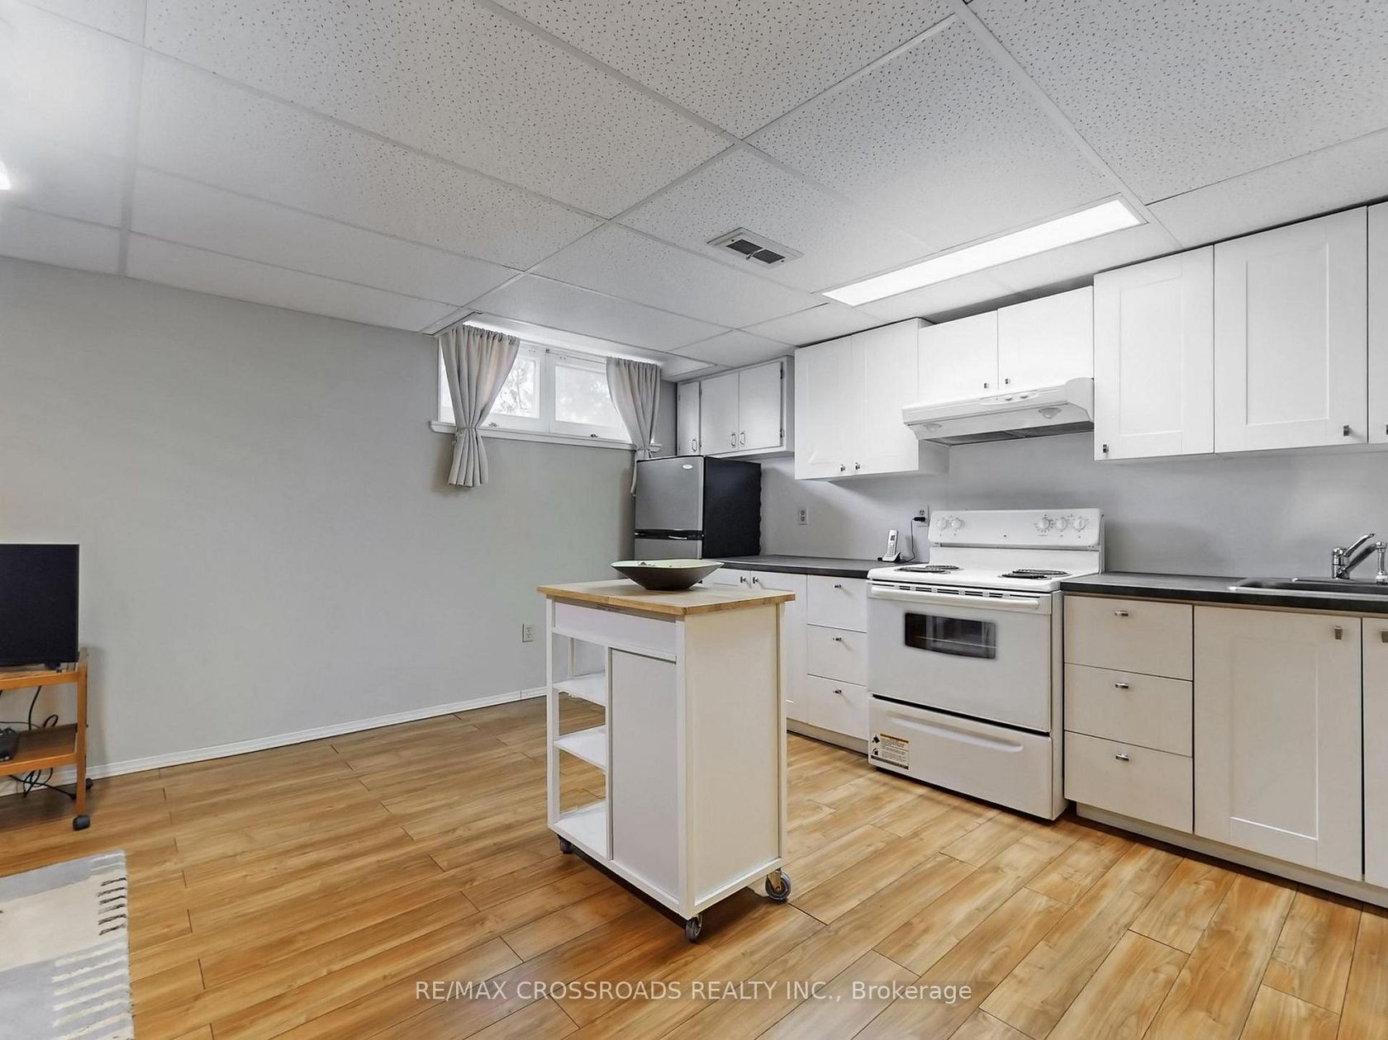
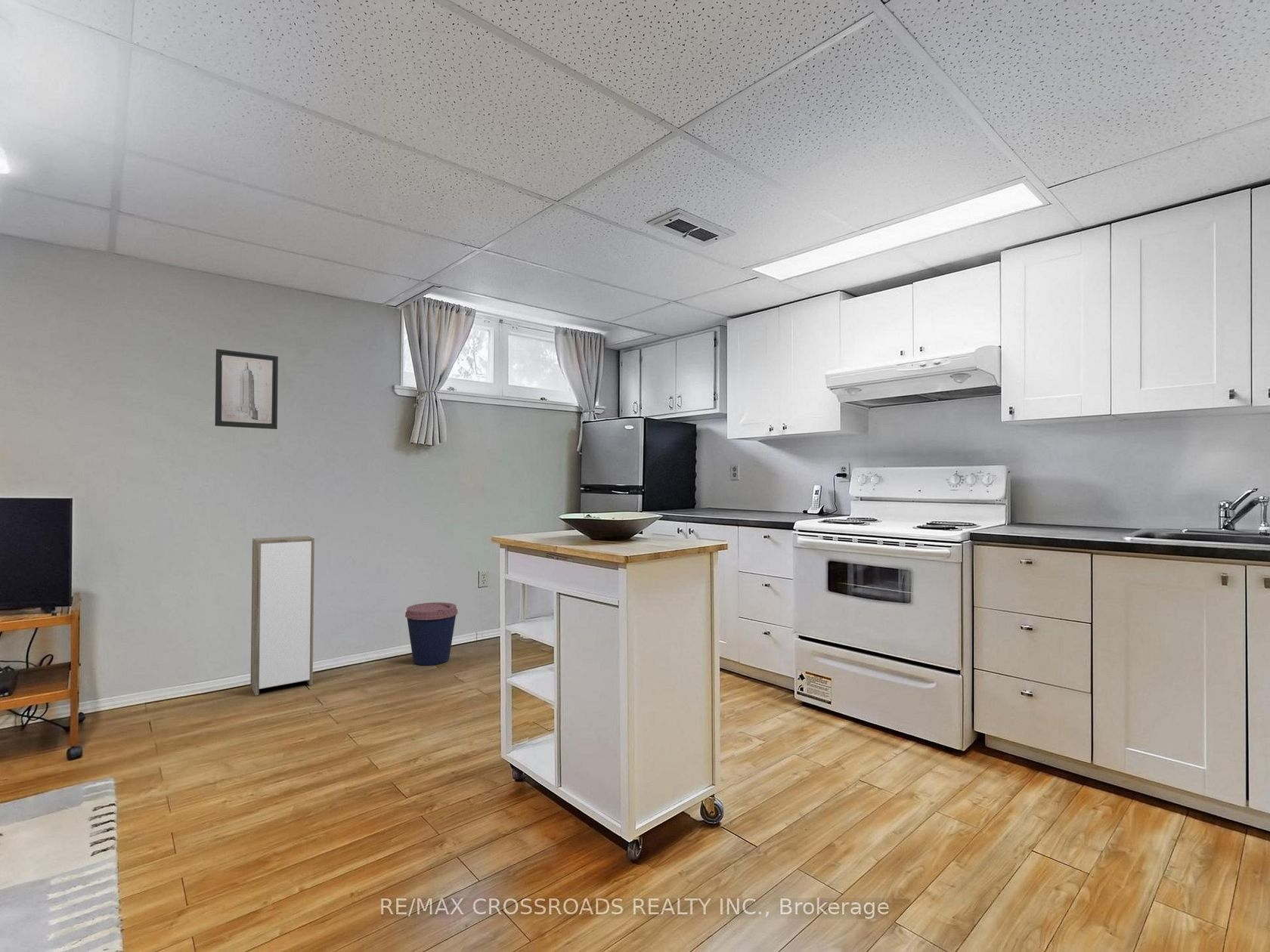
+ coffee cup (431, 633)
+ storage cabinet (282, 612)
+ wall art (247, 390)
